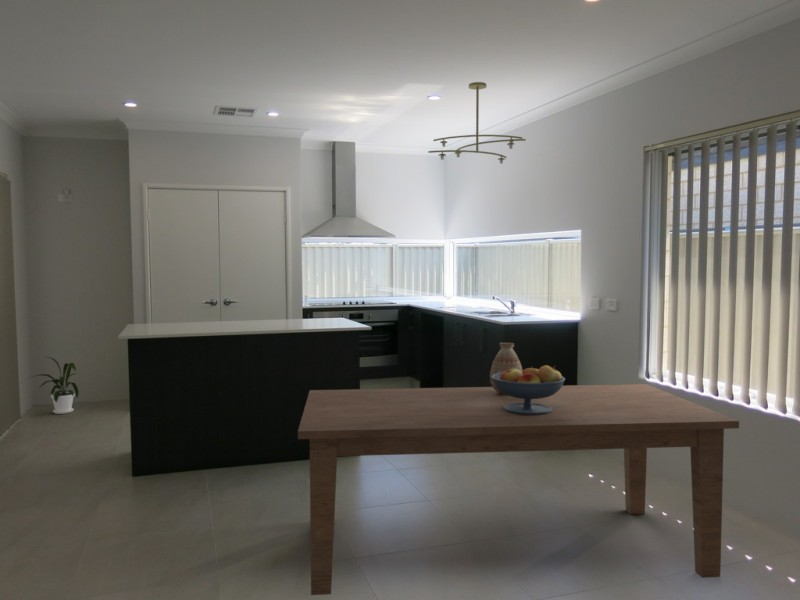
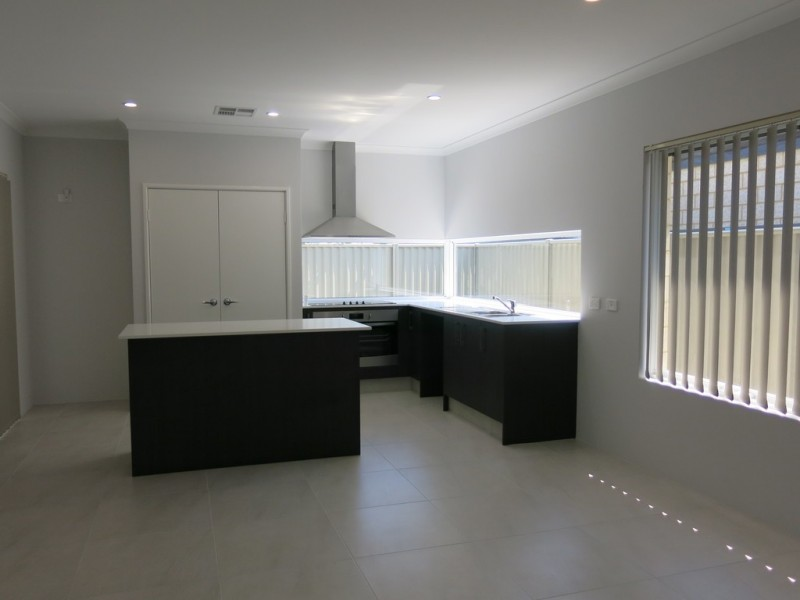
- house plant (60, 384)
- ceiling light fixture (476, 125)
- vase (506, 367)
- dining table (499, 451)
- fruit bowl (527, 387)
